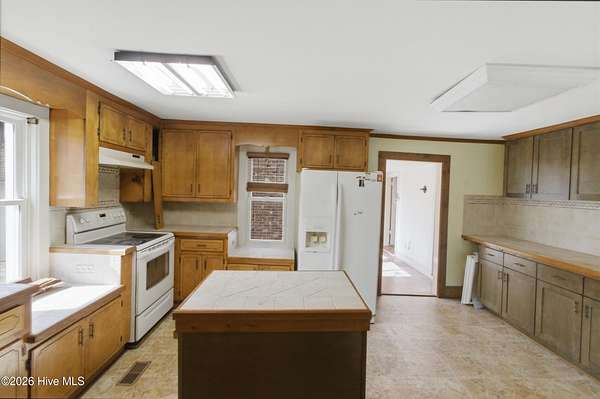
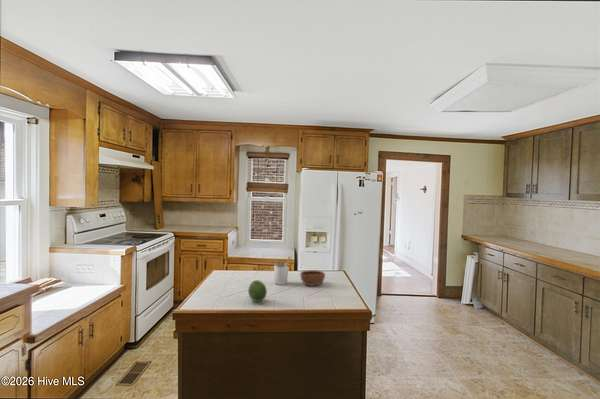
+ fruit (257, 290)
+ bowl (312, 278)
+ utensil holder (280, 270)
